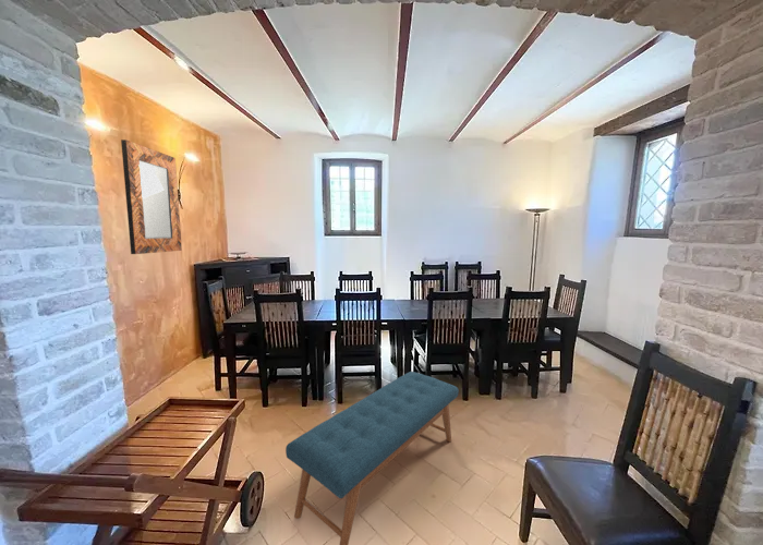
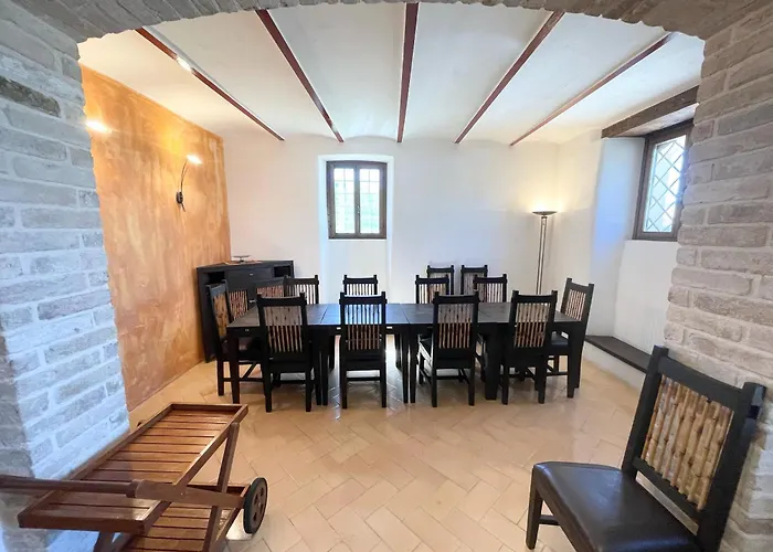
- bench (385, 439)
- home mirror (155, 202)
